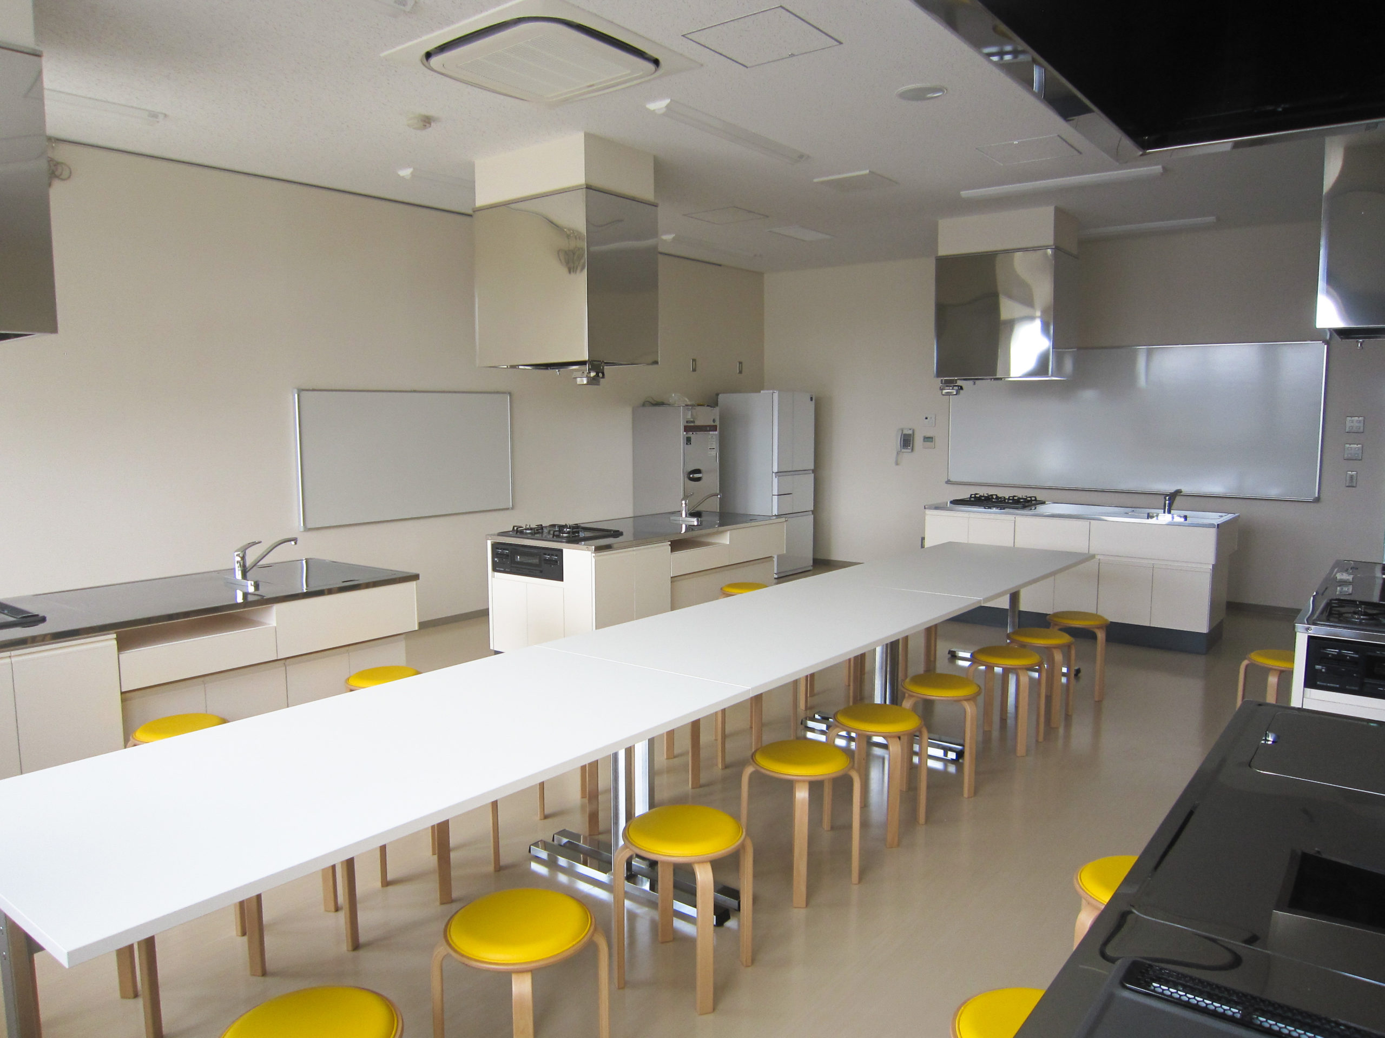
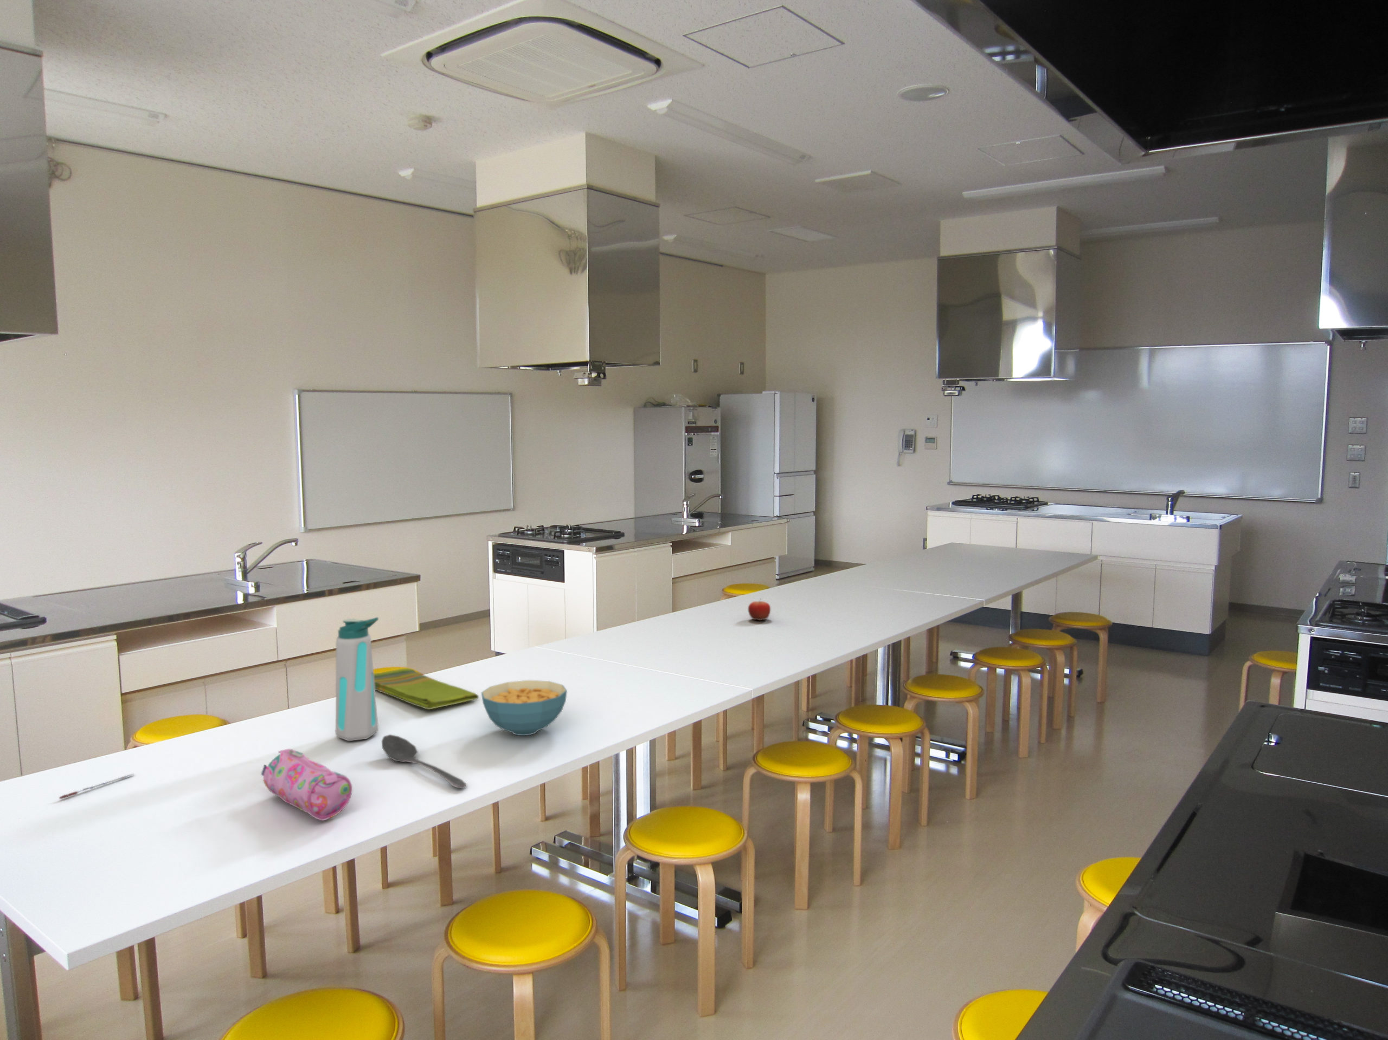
+ dish towel (419, 686)
+ pencil case (306, 782)
+ cereal bowl (525, 711)
+ stirrer (423, 761)
+ fruit (760, 608)
+ water bottle (357, 677)
+ pen (97, 785)
